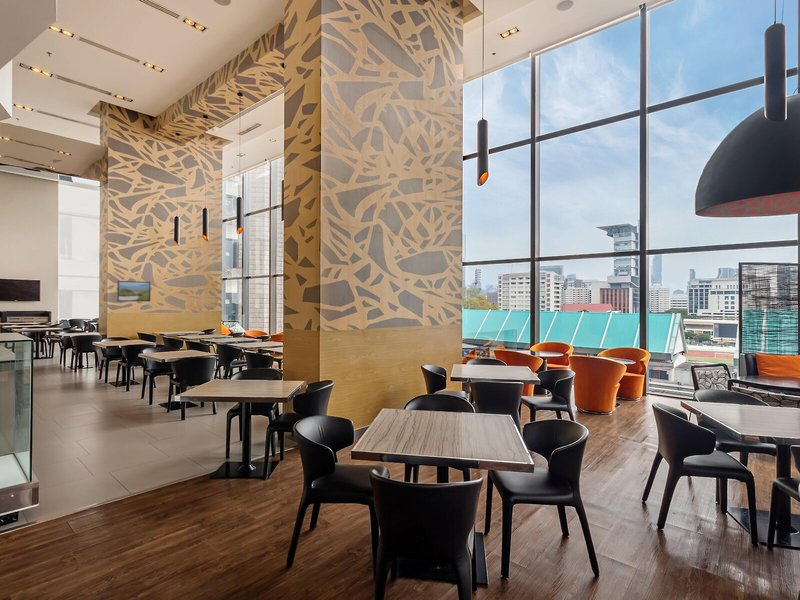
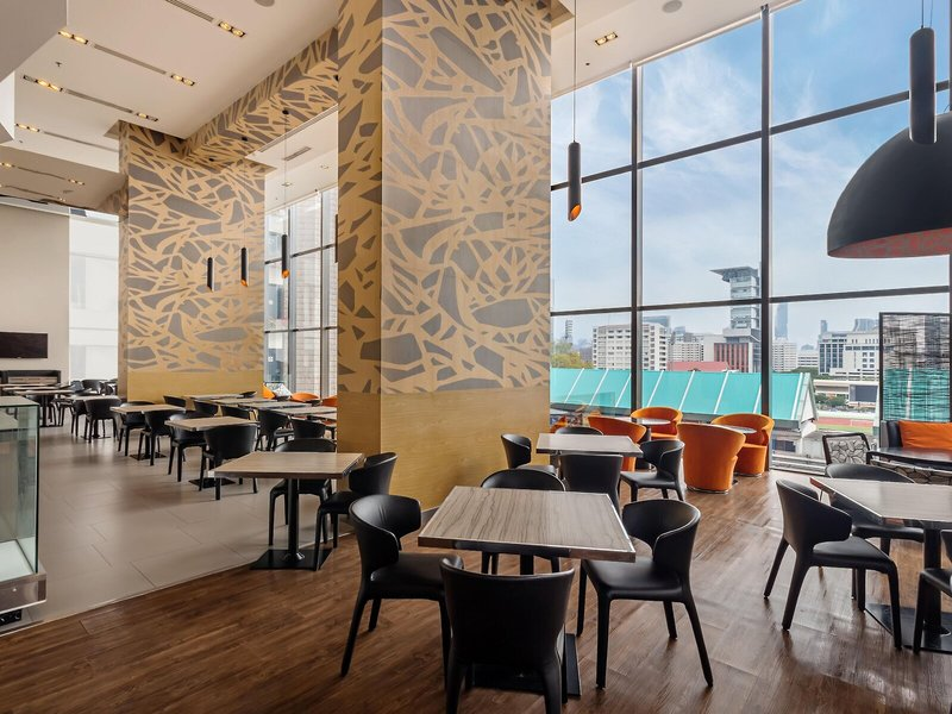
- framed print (134, 291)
